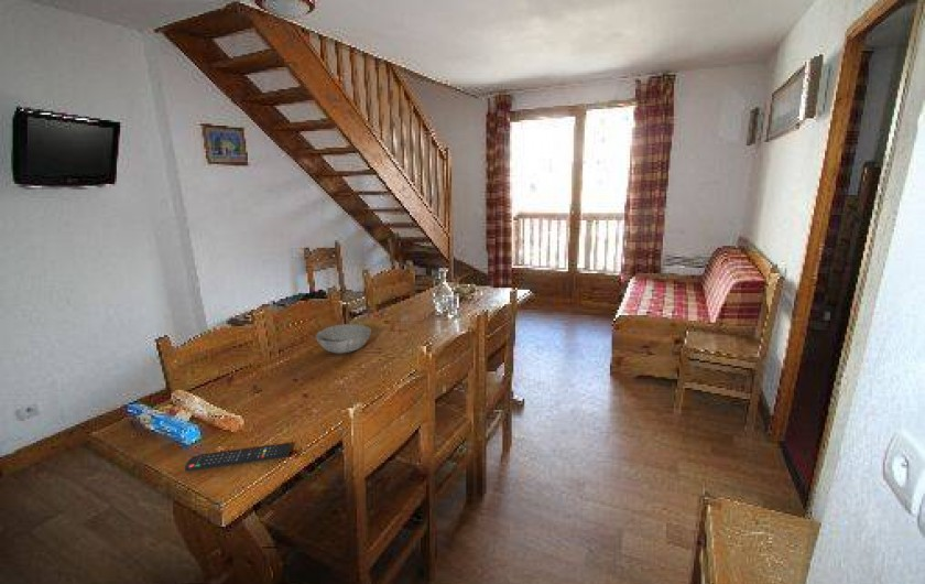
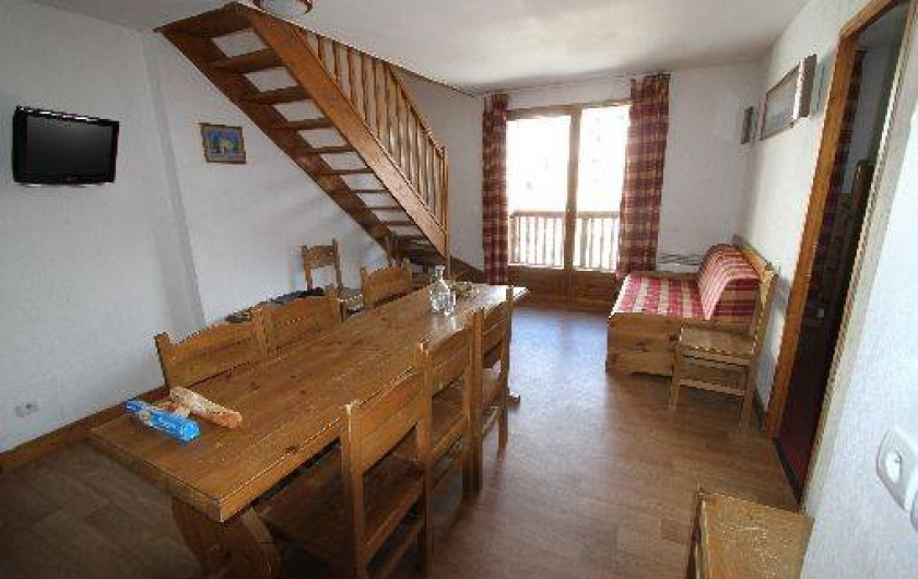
- bowl (344, 340)
- remote control (239, 457)
